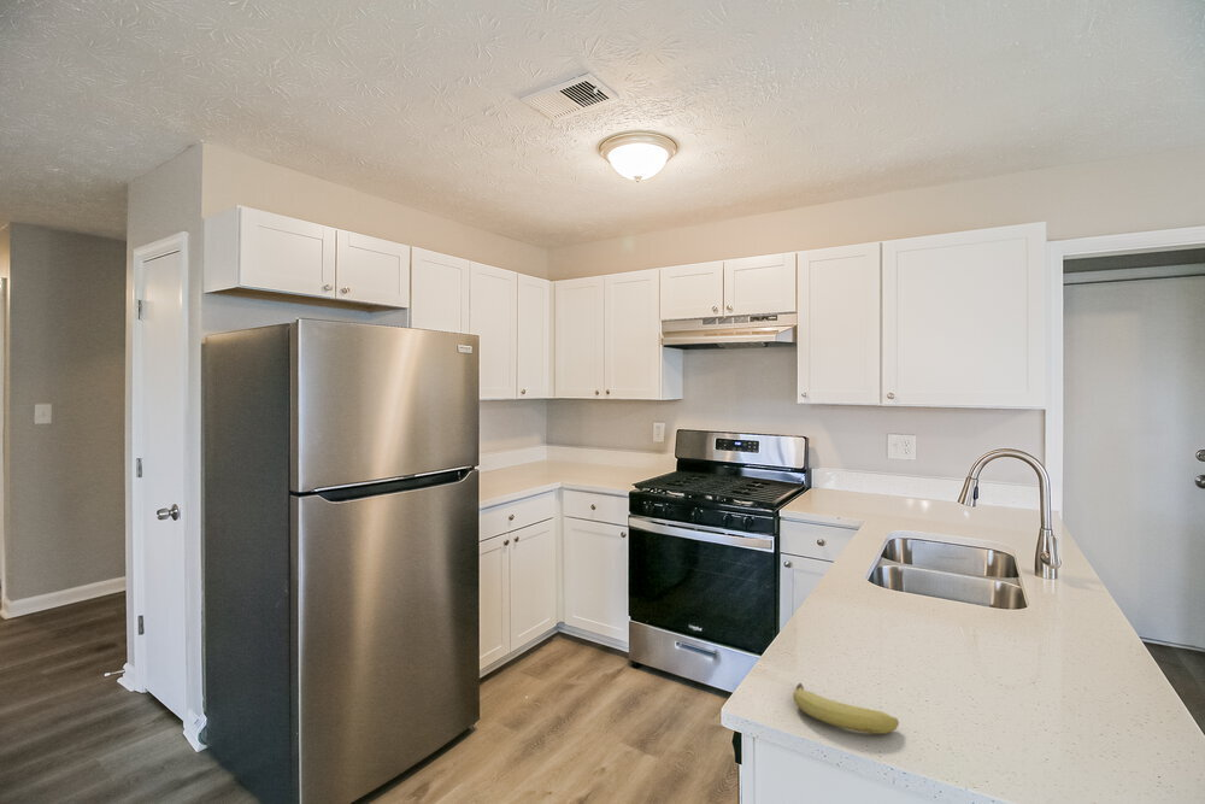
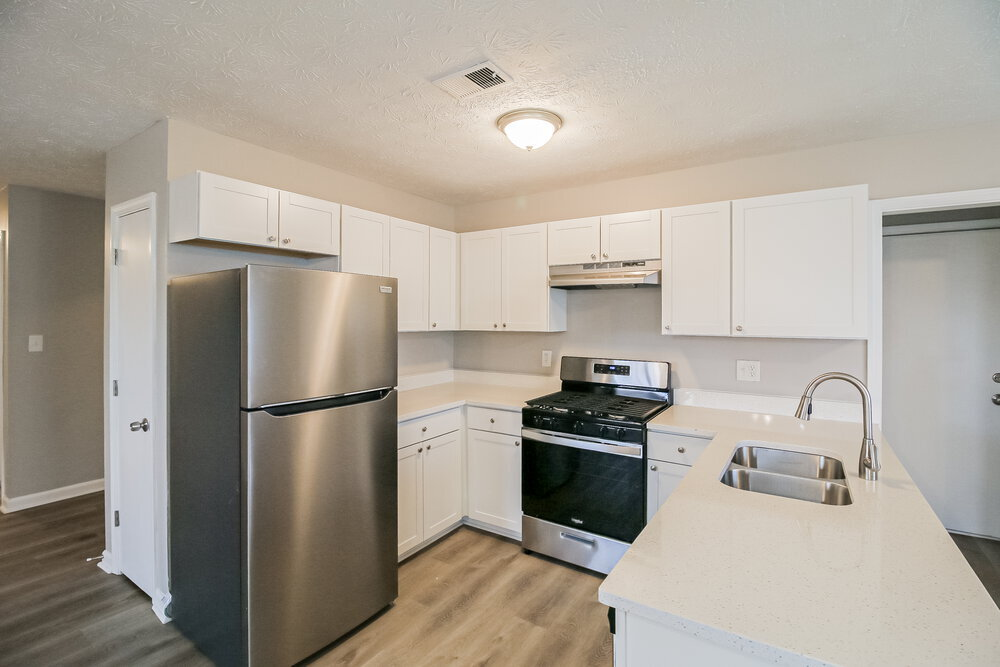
- fruit (835, 705)
